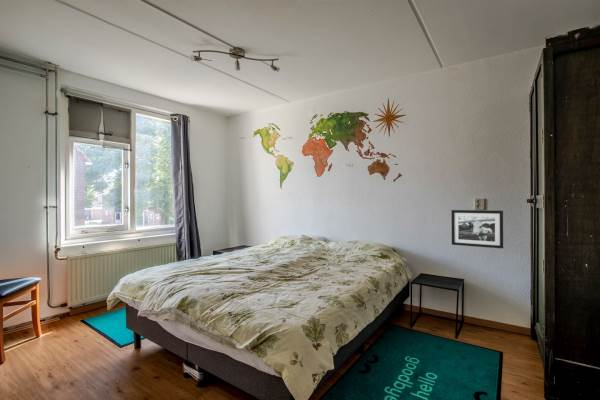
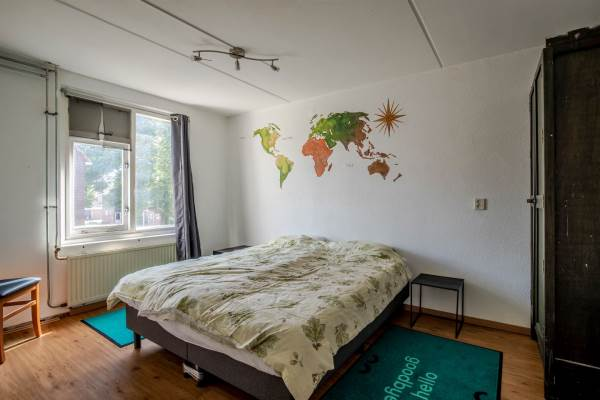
- picture frame (476, 228)
